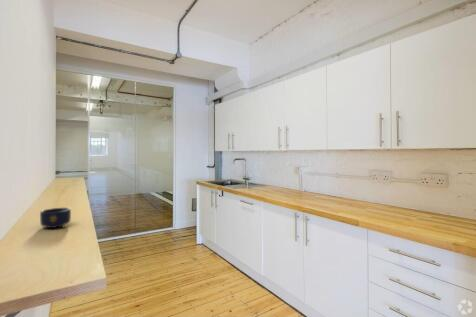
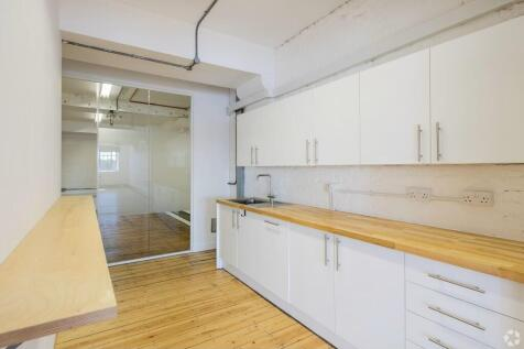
- mug (56, 217)
